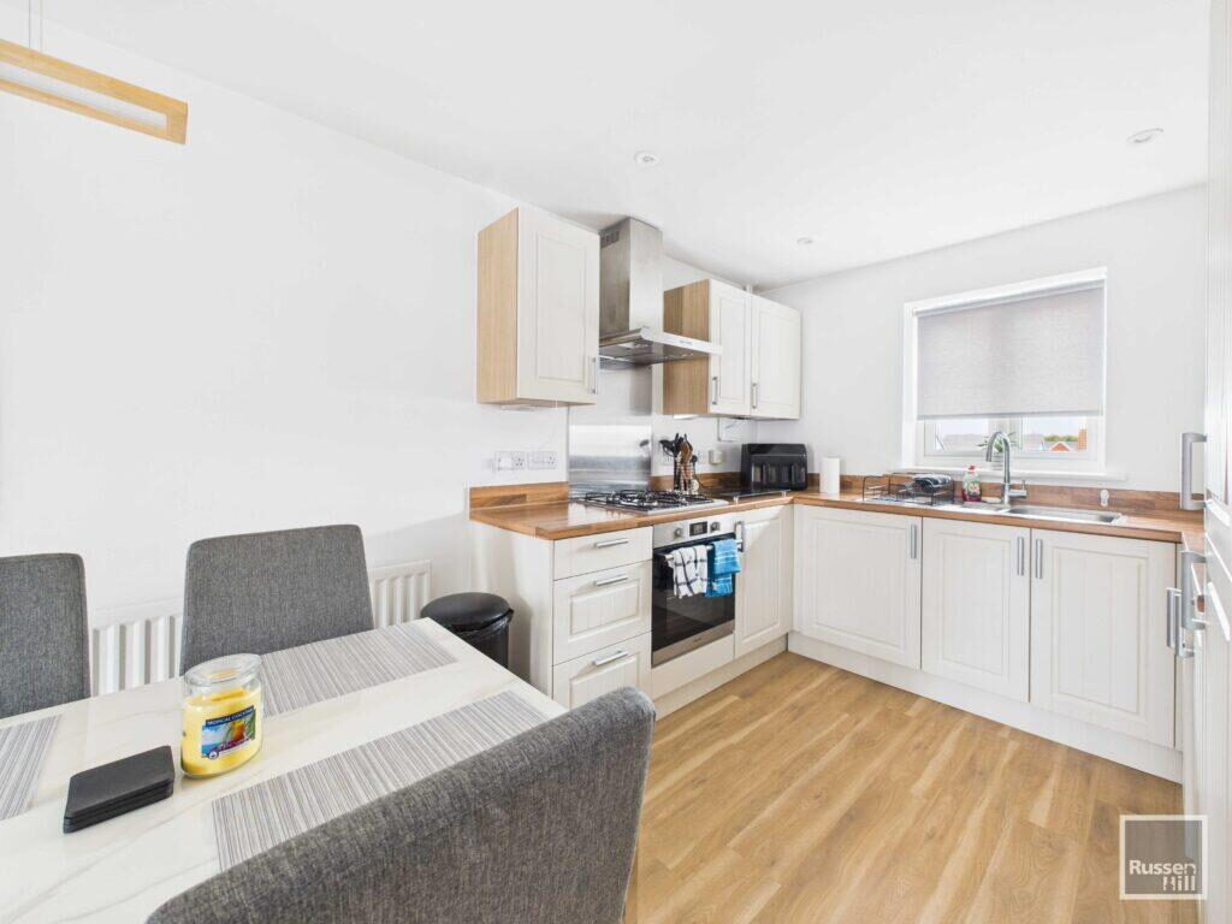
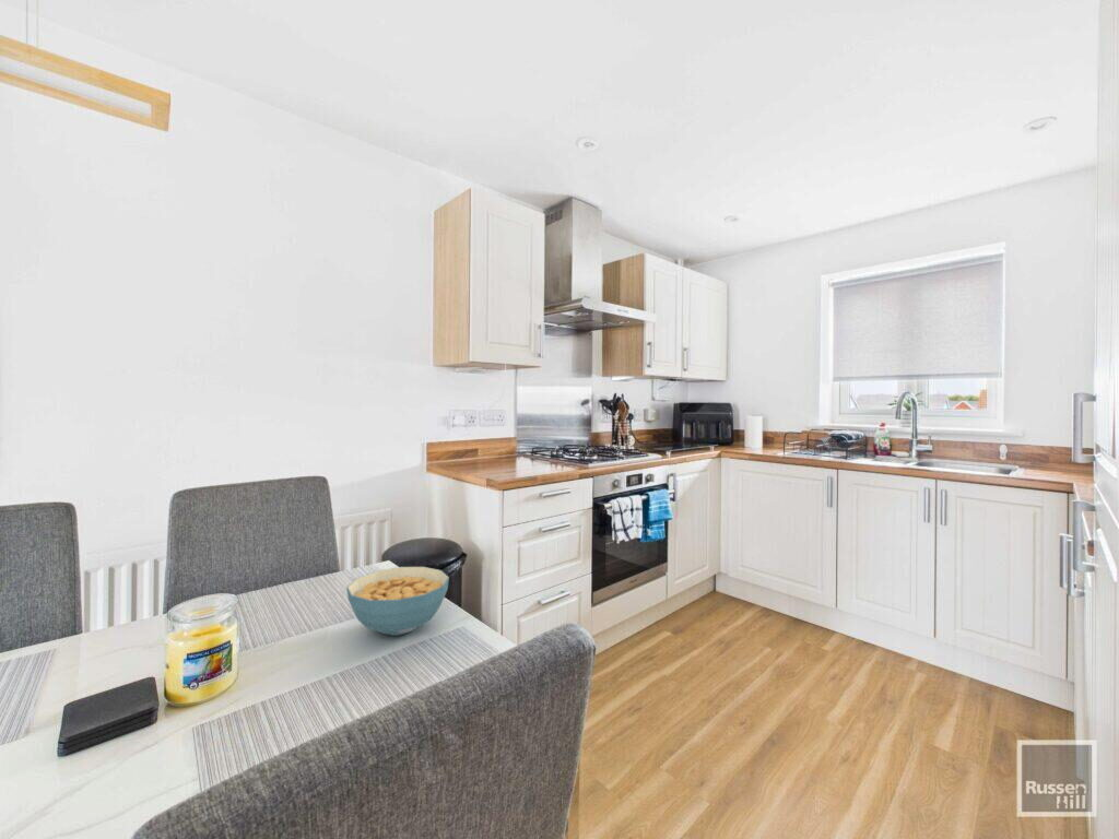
+ cereal bowl (399, 605)
